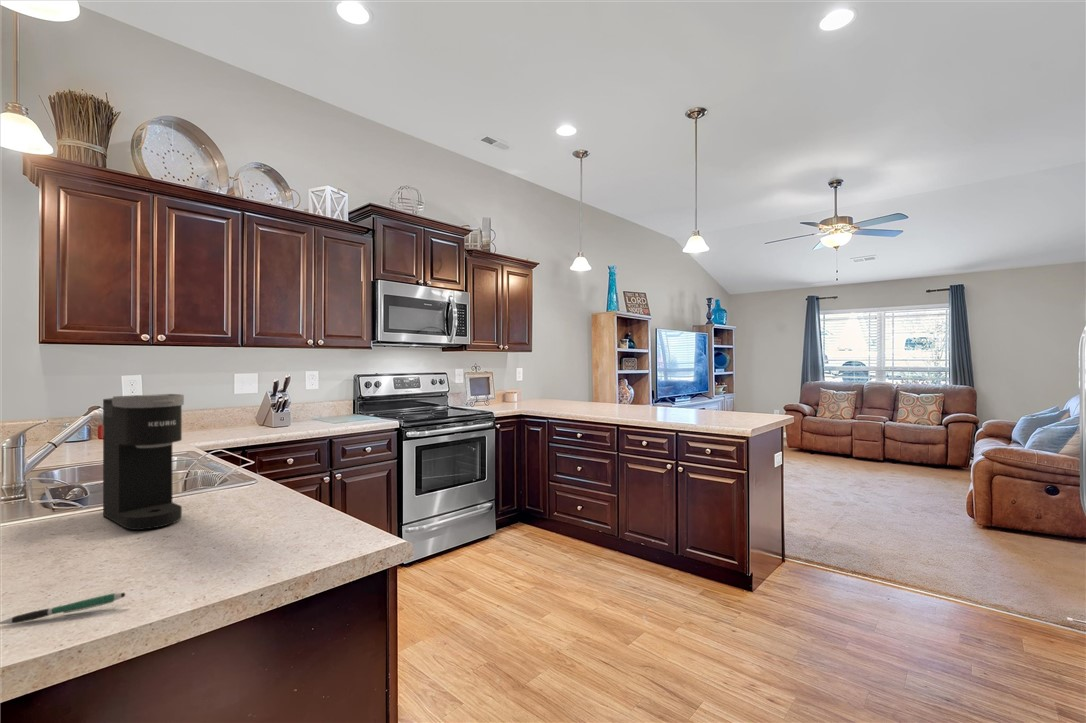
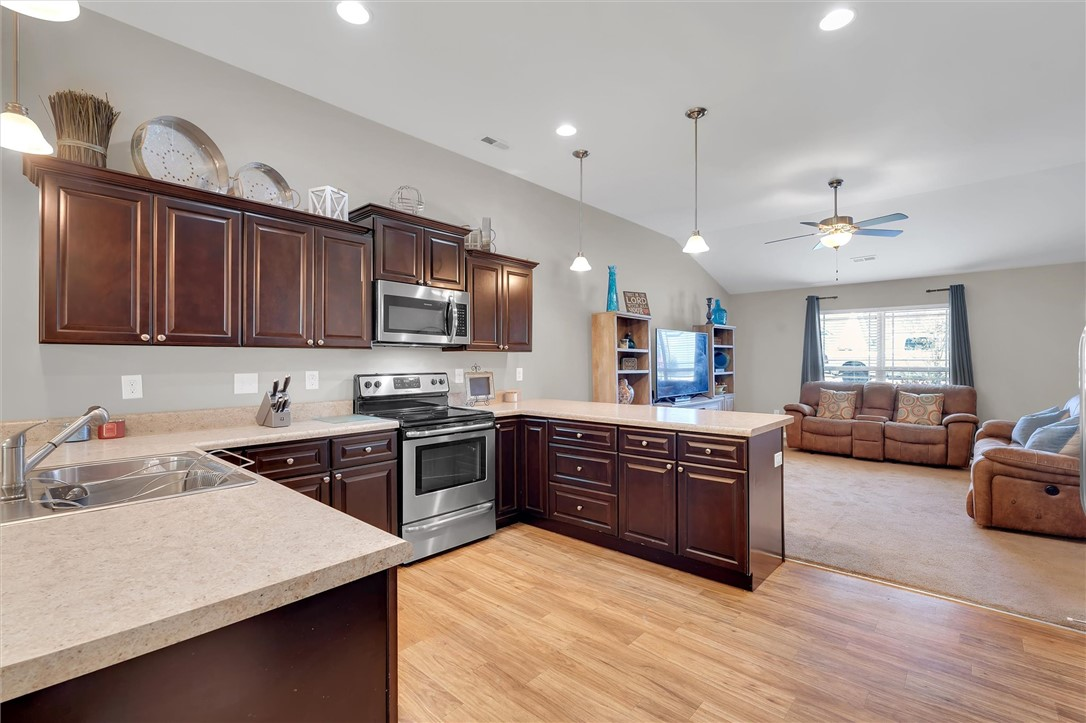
- coffee maker (142, 455)
- pen (65, 607)
